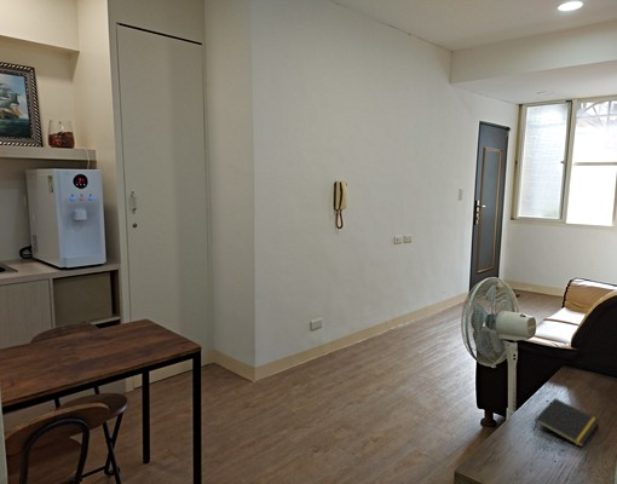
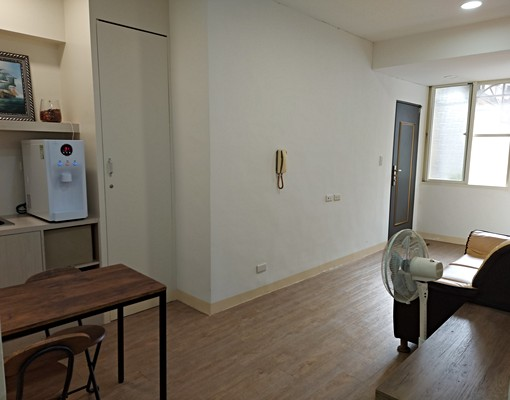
- notepad (566, 420)
